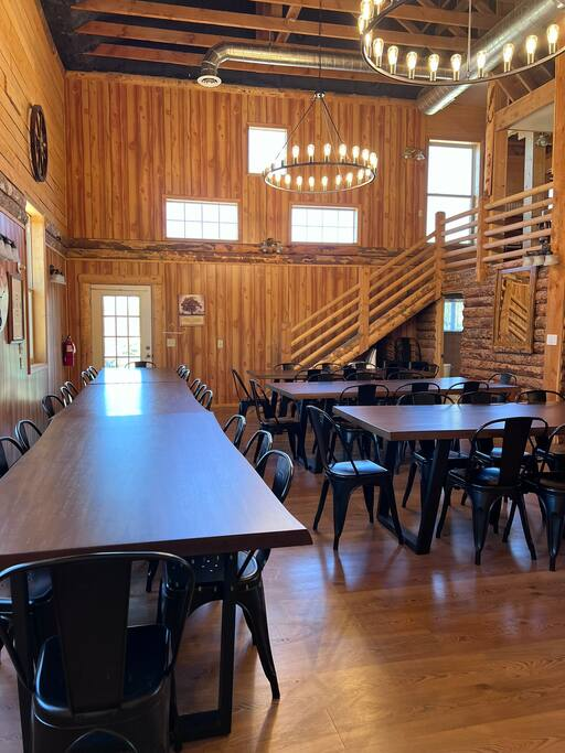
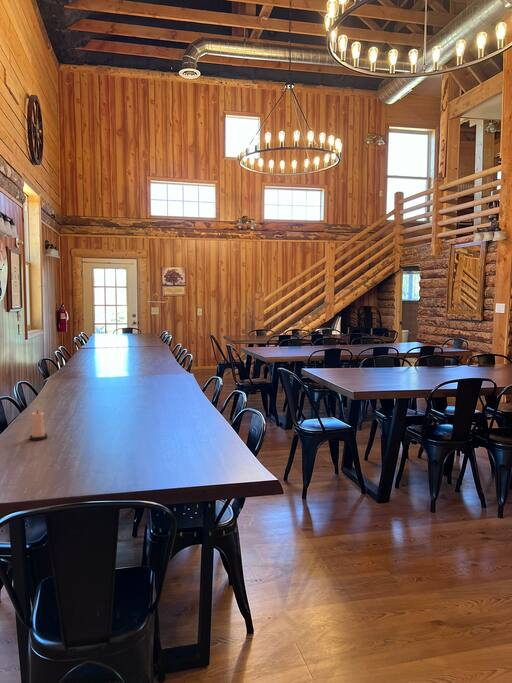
+ candle (38, 423)
